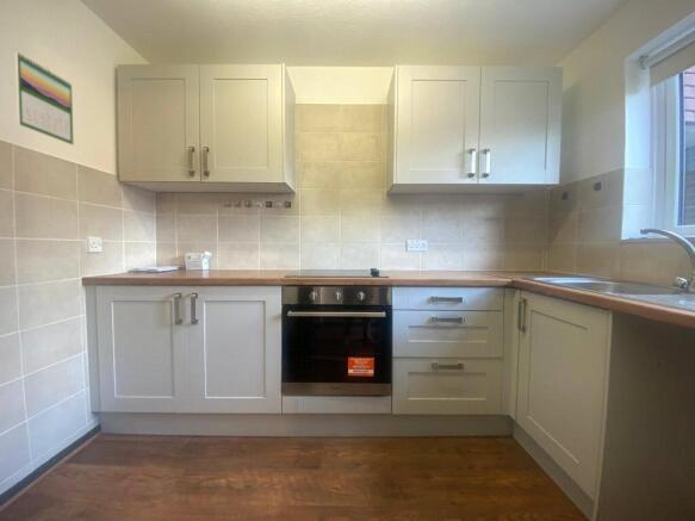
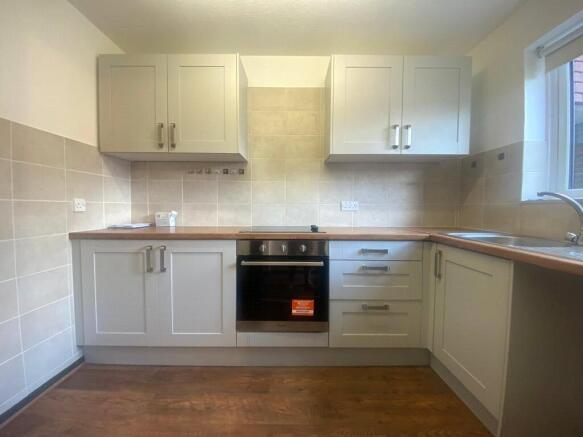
- calendar (46, 101)
